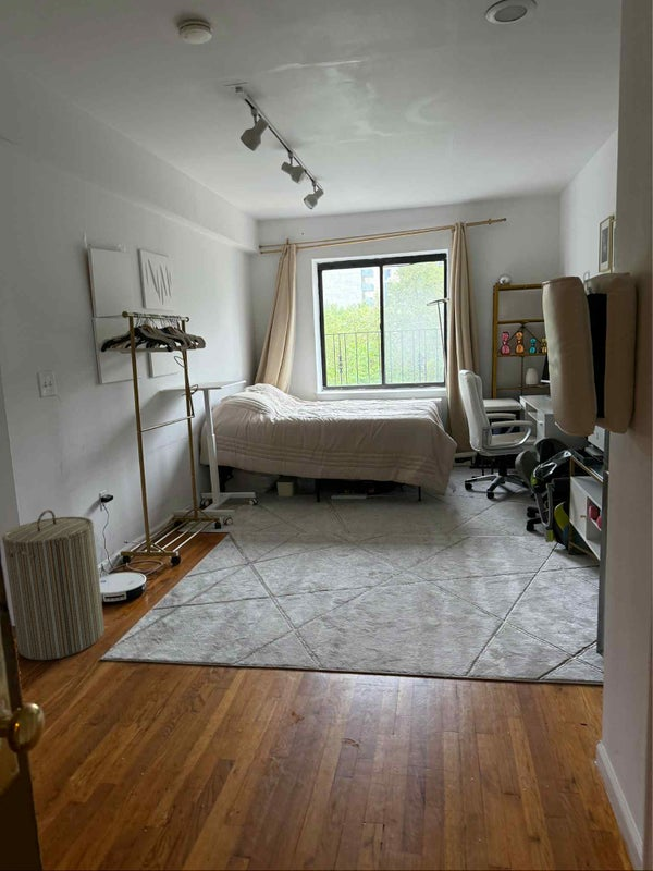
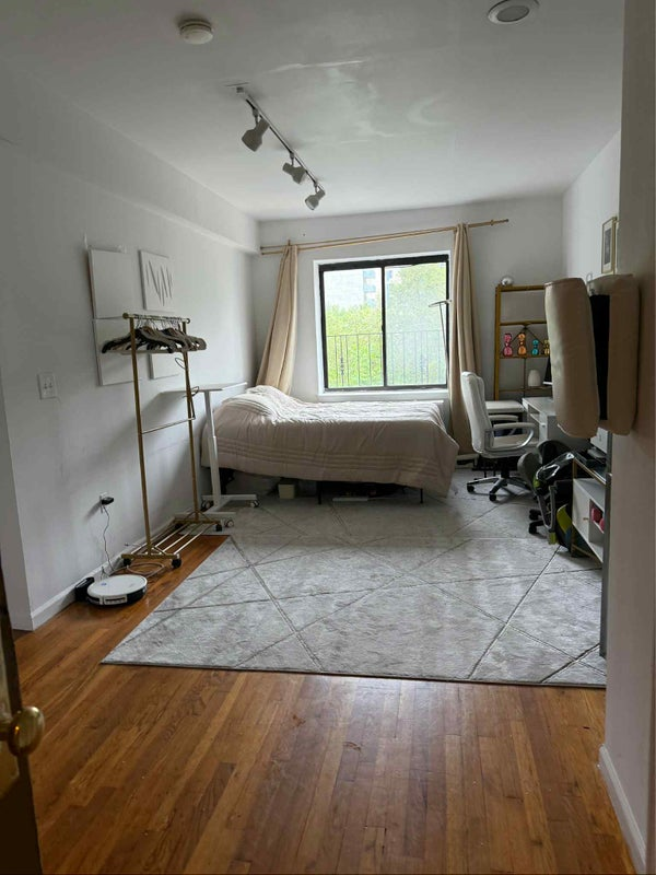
- laundry hamper (54, 575)
